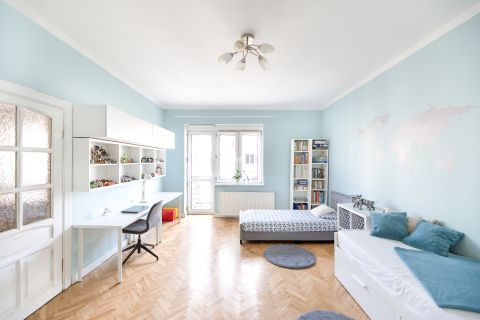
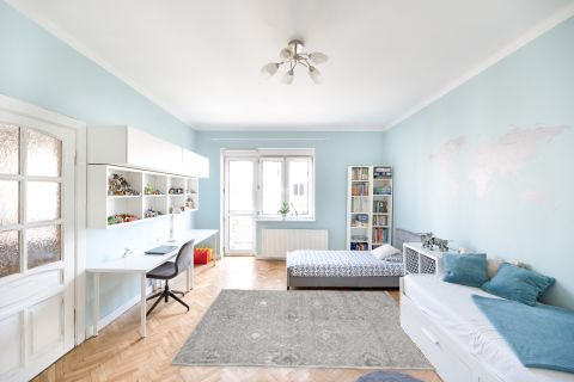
+ rug (306, 318)
